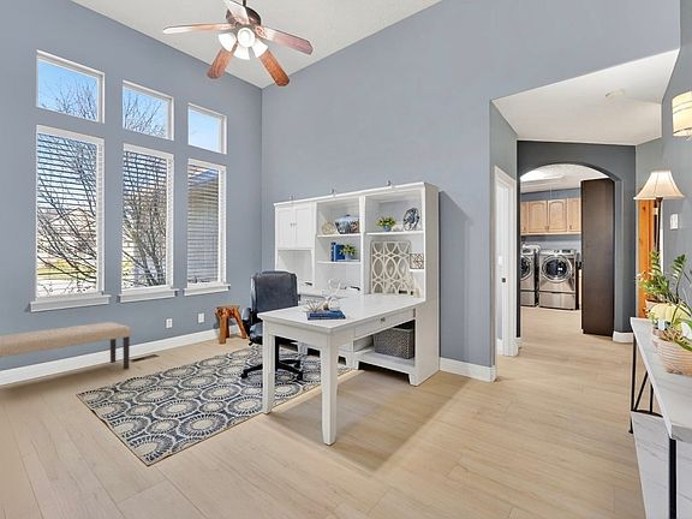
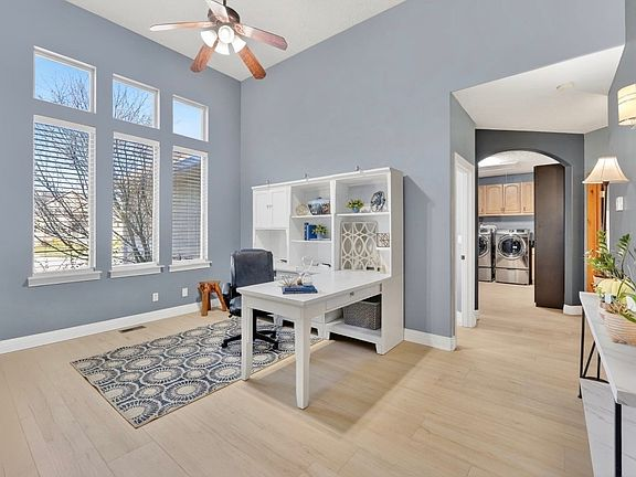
- bench (59, 347)
